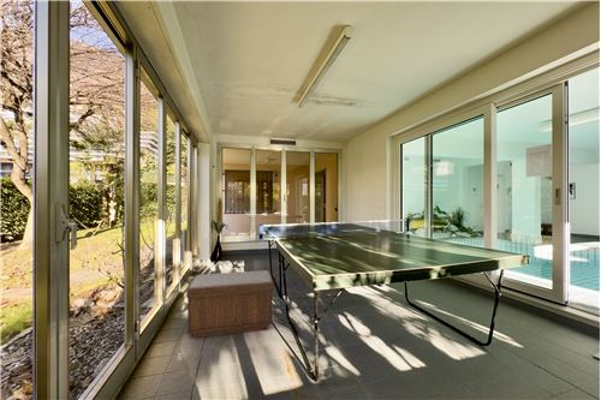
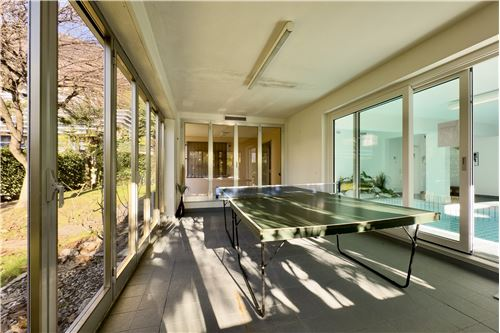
- bench (232, 300)
